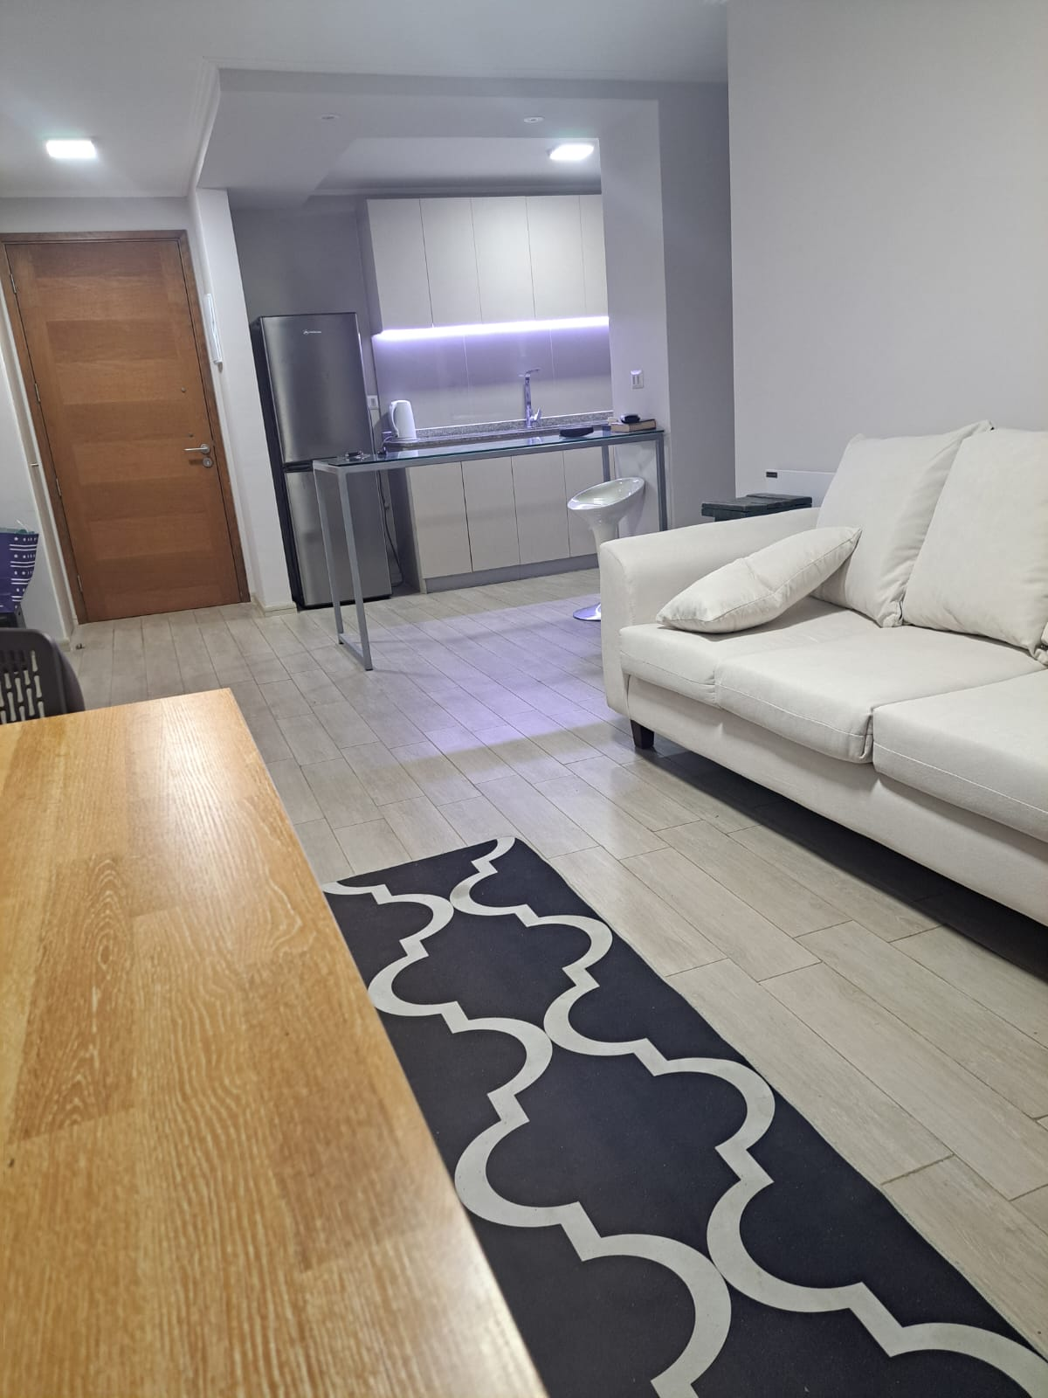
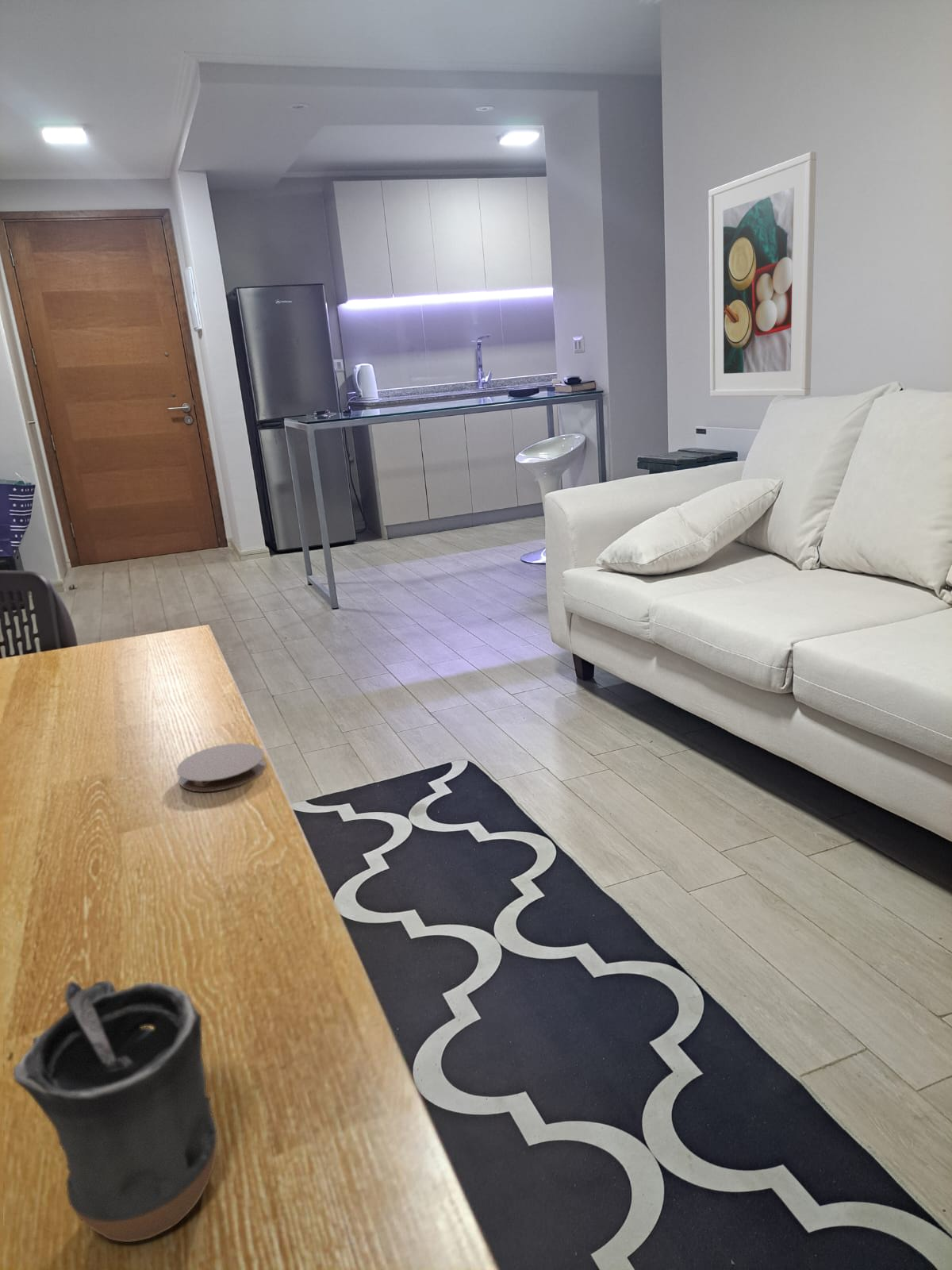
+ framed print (757, 288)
+ mug (130, 1083)
+ coaster (221, 766)
